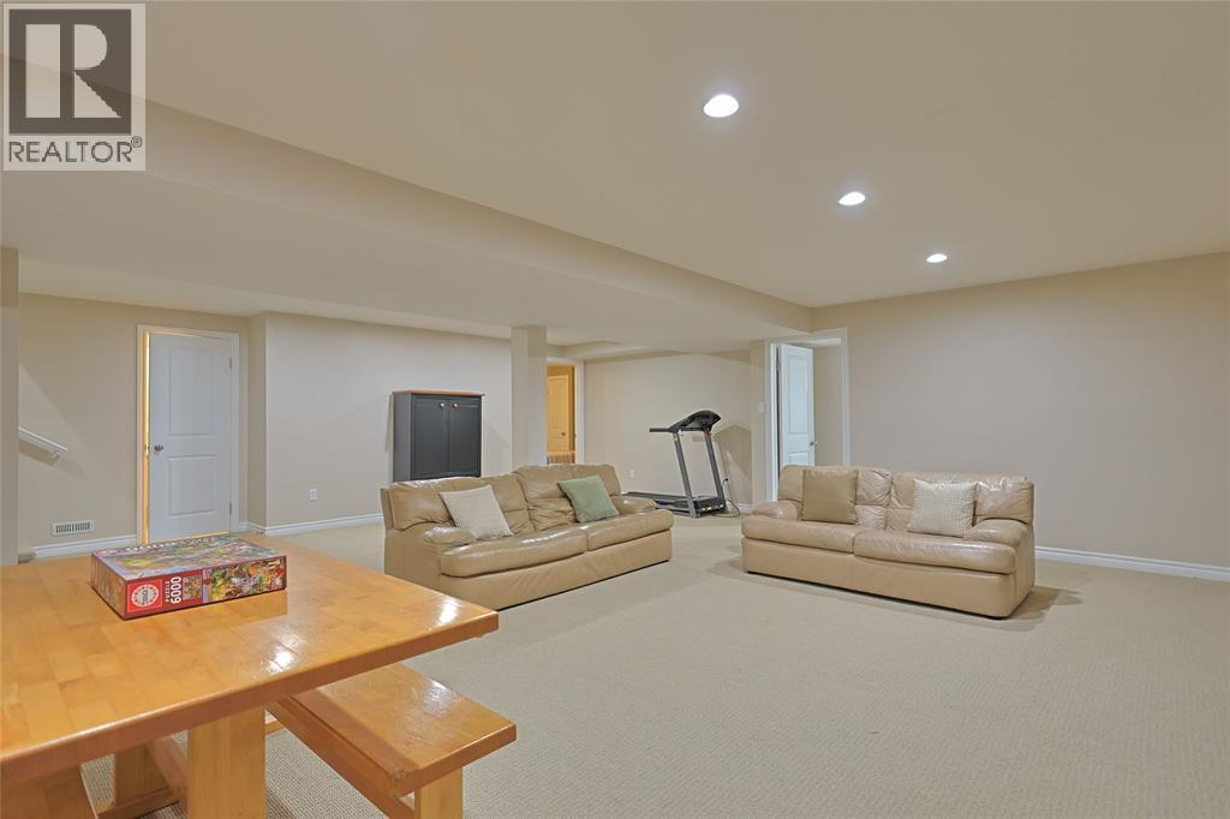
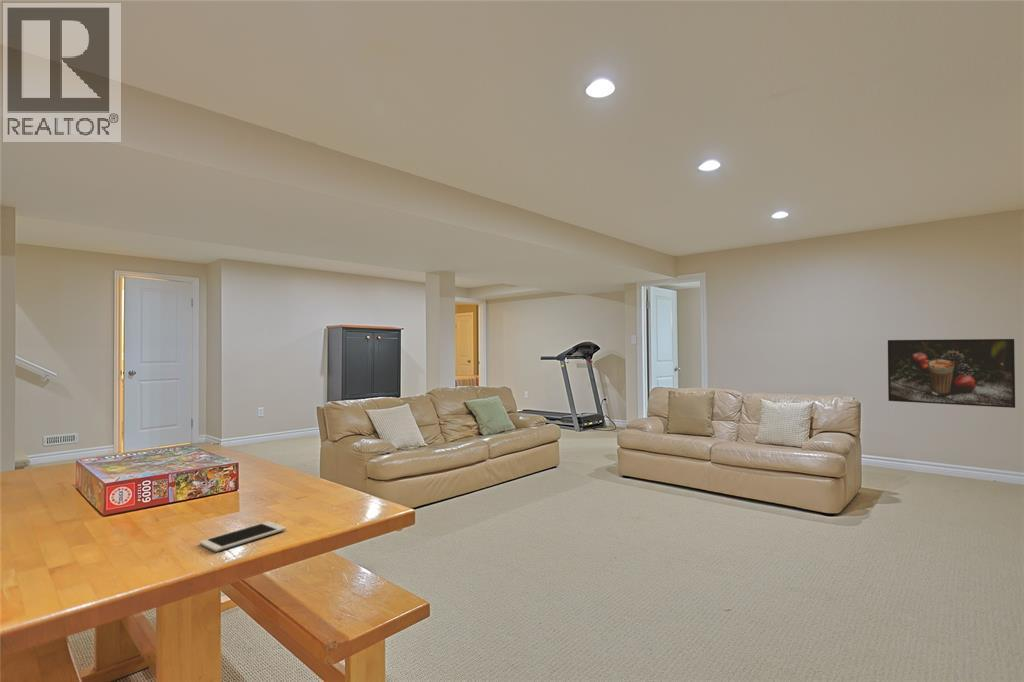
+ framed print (947, 371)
+ cell phone (244, 535)
